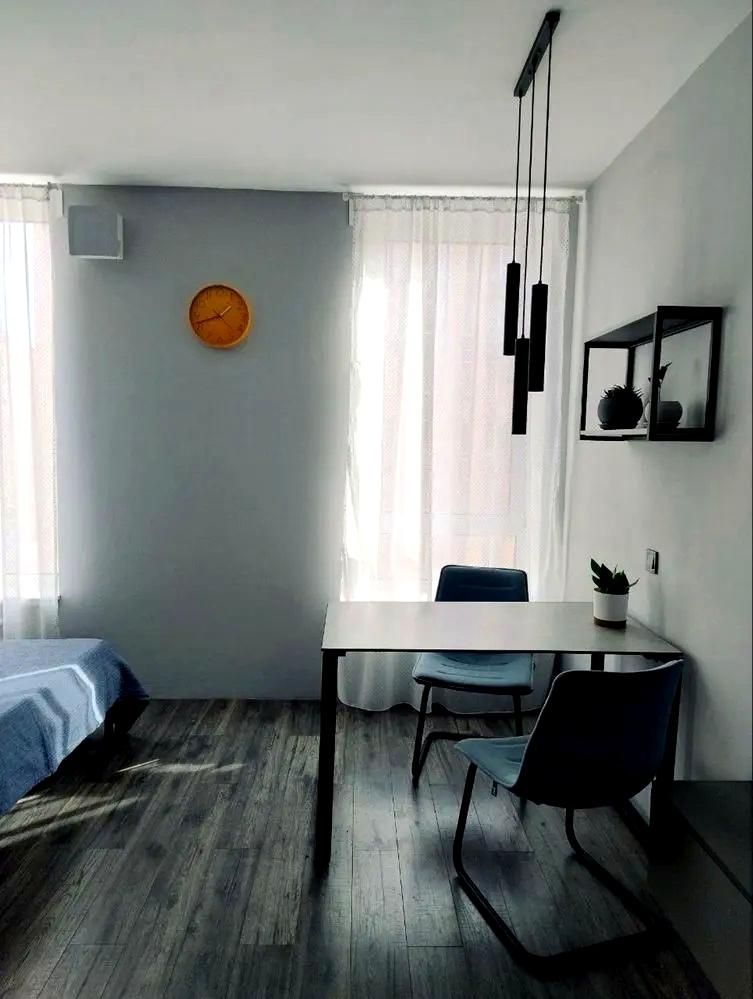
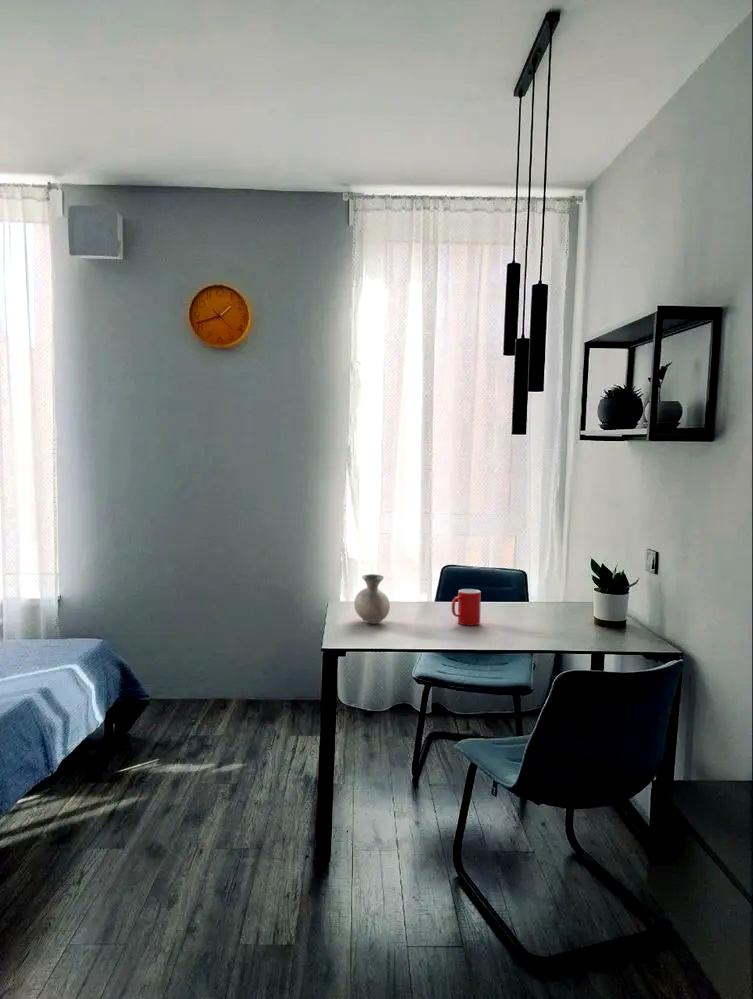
+ vase (372, 599)
+ cup (464, 607)
